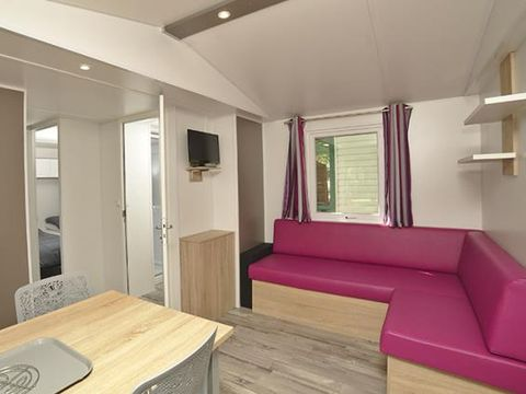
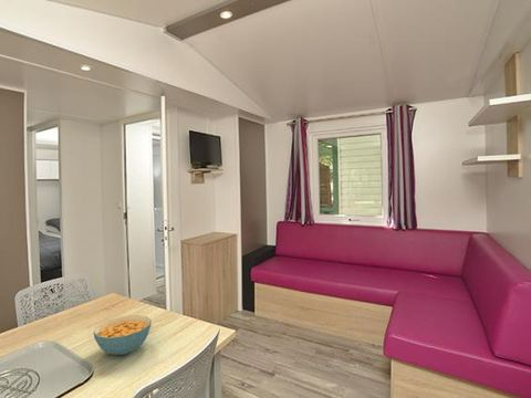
+ cereal bowl (124, 337)
